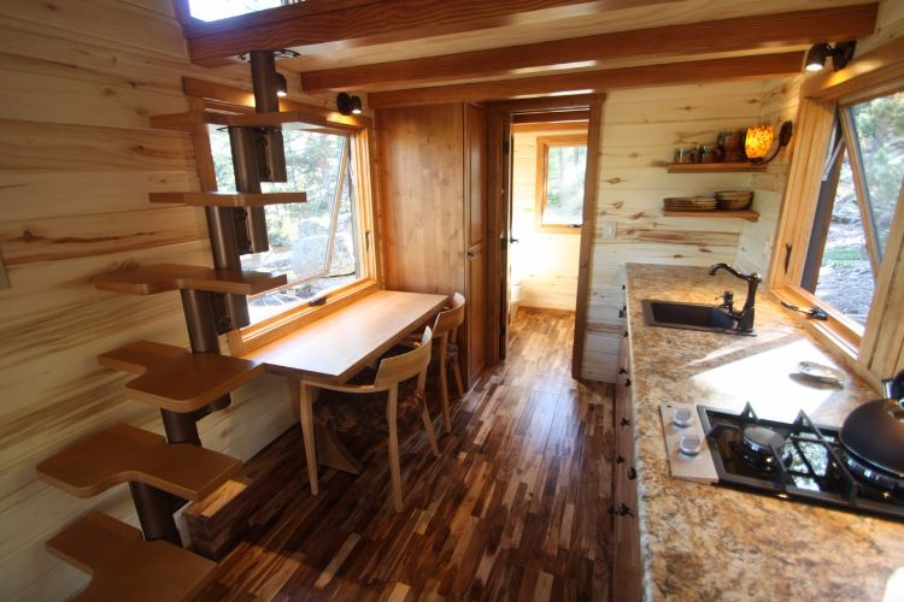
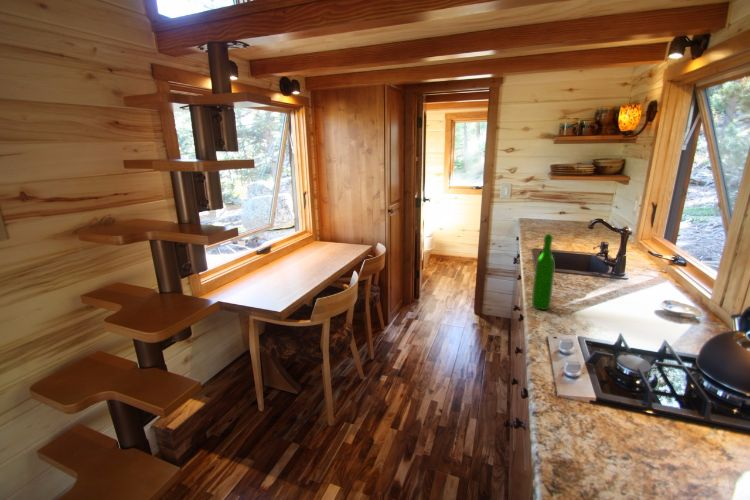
+ wine bottle (544, 271)
